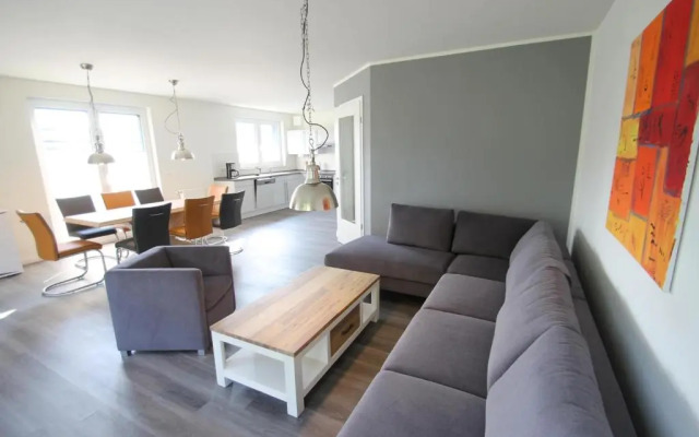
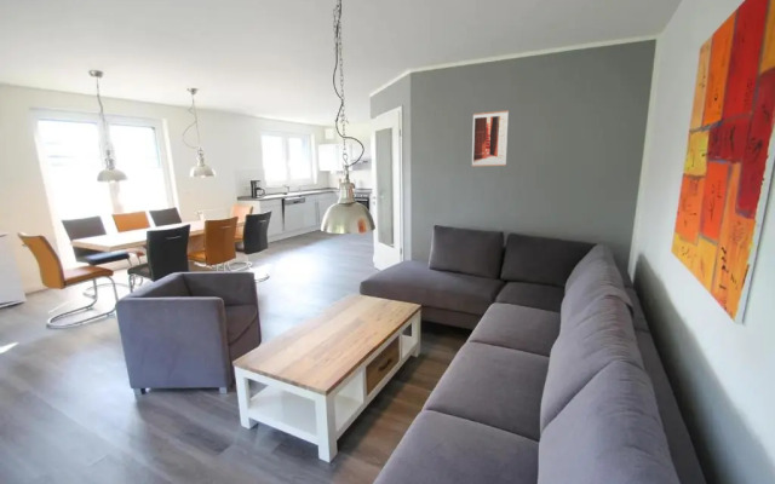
+ wall art (489, 139)
